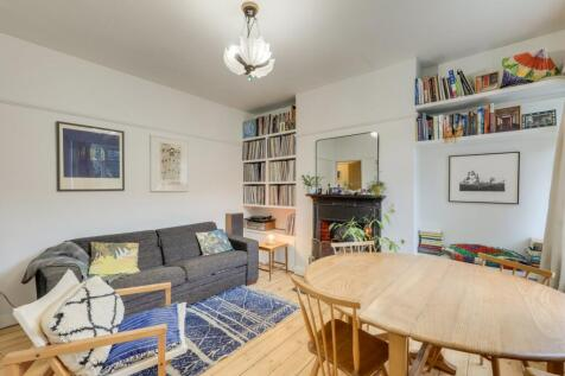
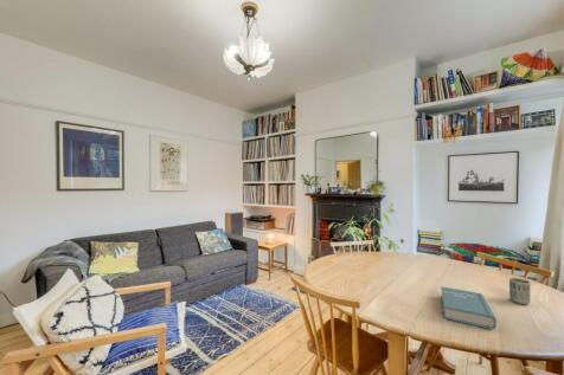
+ cup (519, 291)
+ book (464, 305)
